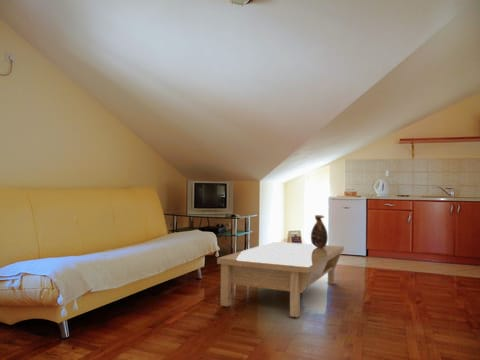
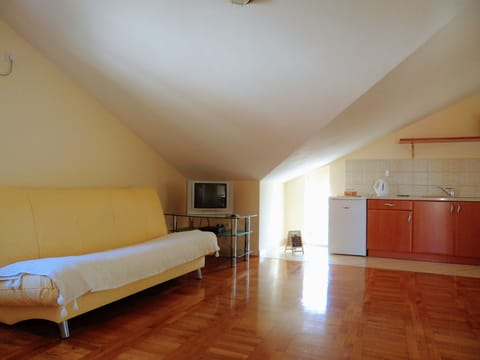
- coffee table (287, 272)
- vase (319, 231)
